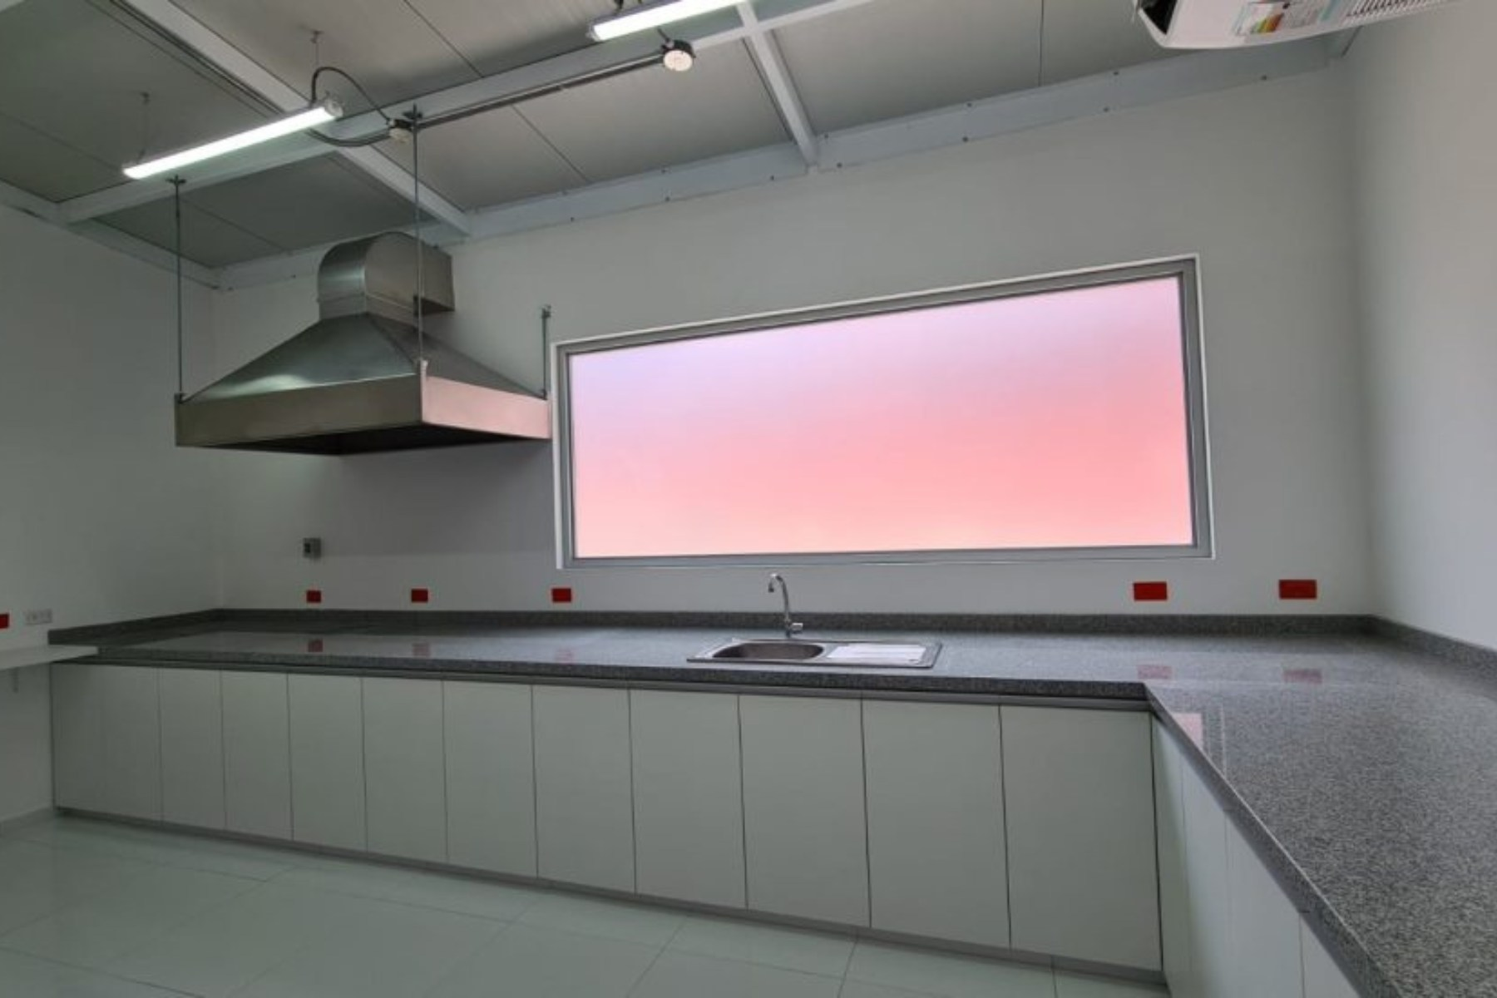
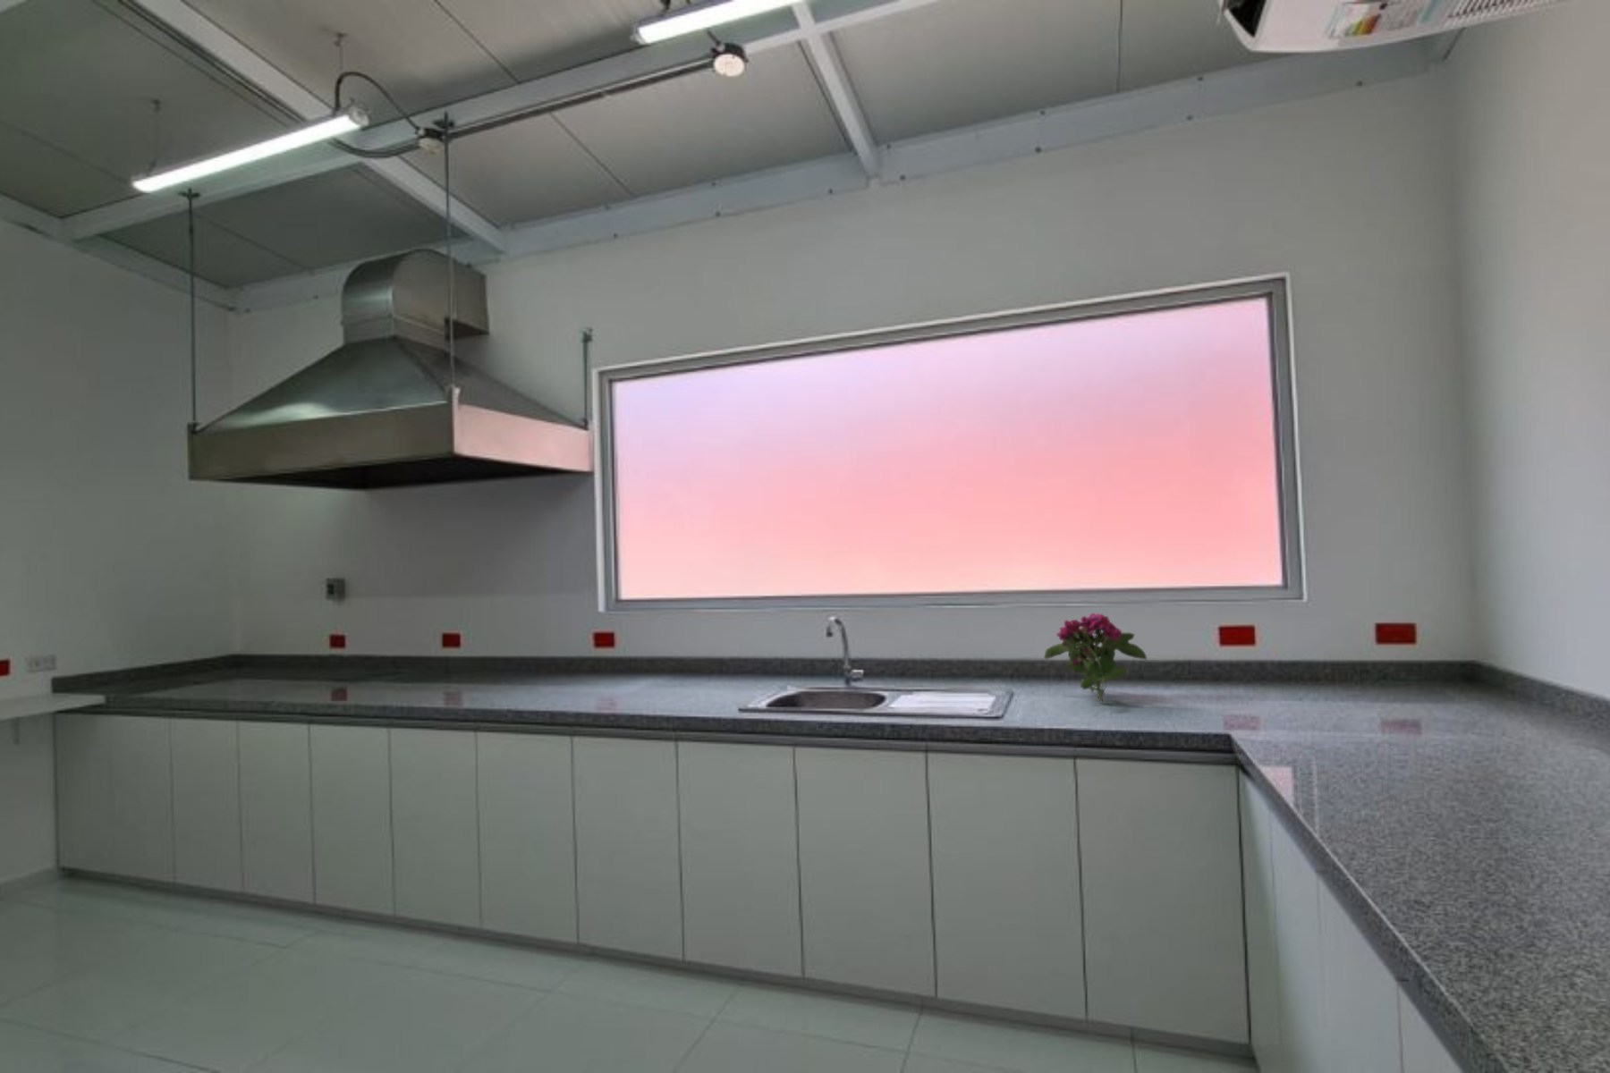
+ flower (1089, 659)
